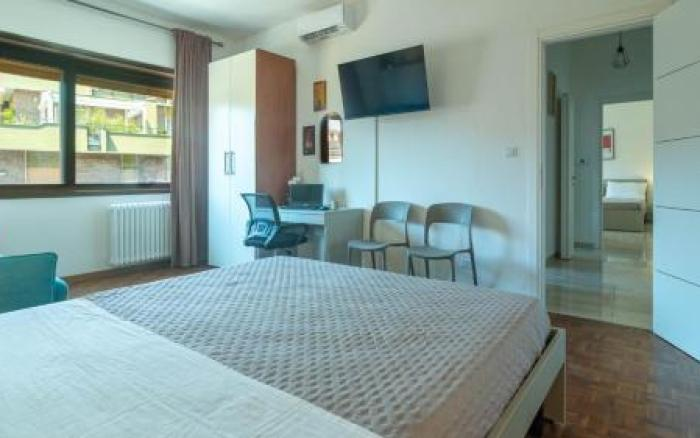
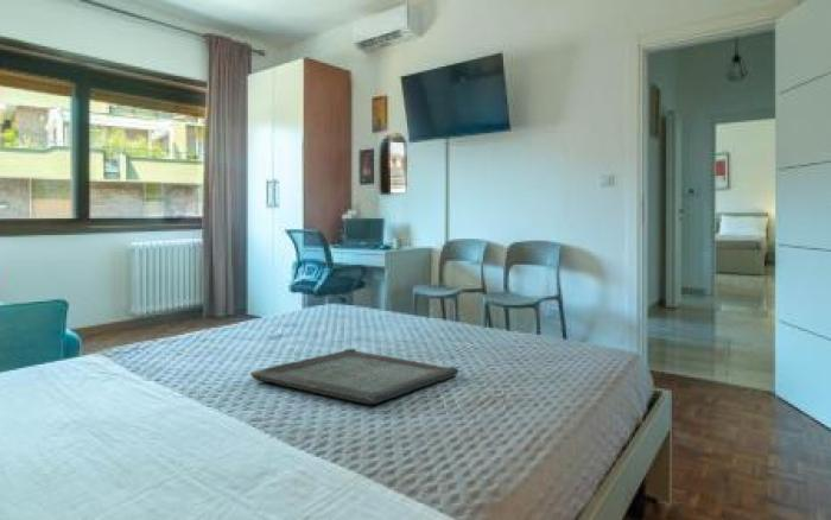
+ serving tray (356, 372)
